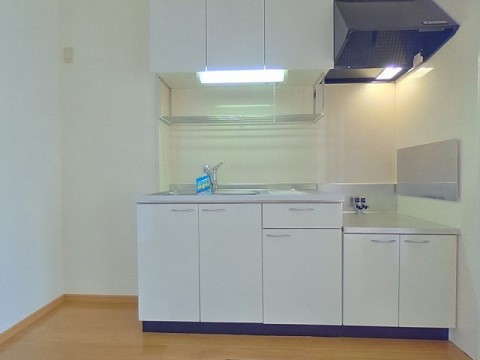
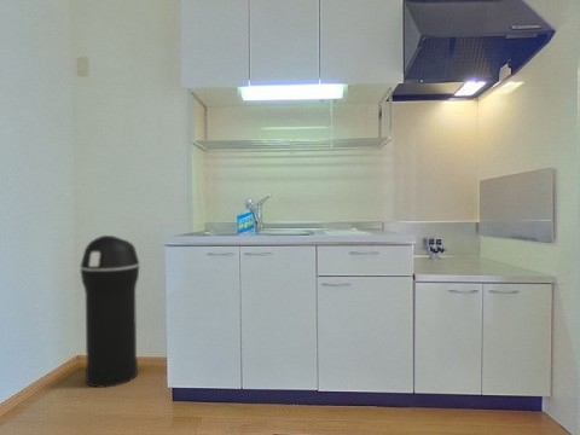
+ trash can (110, 306)
